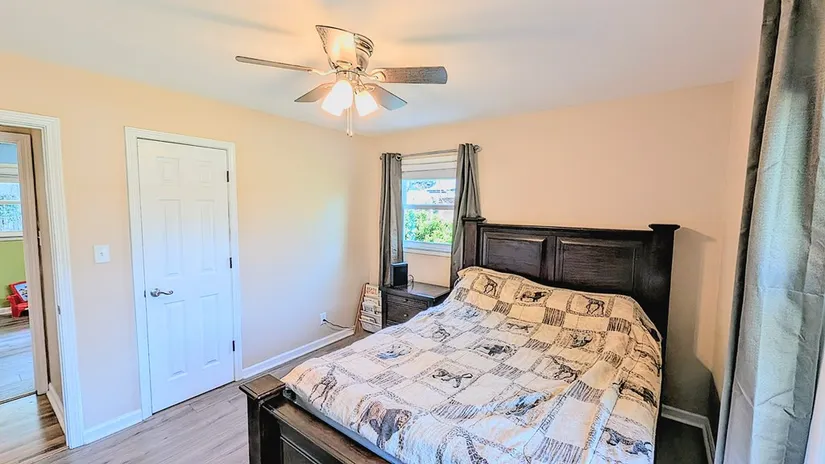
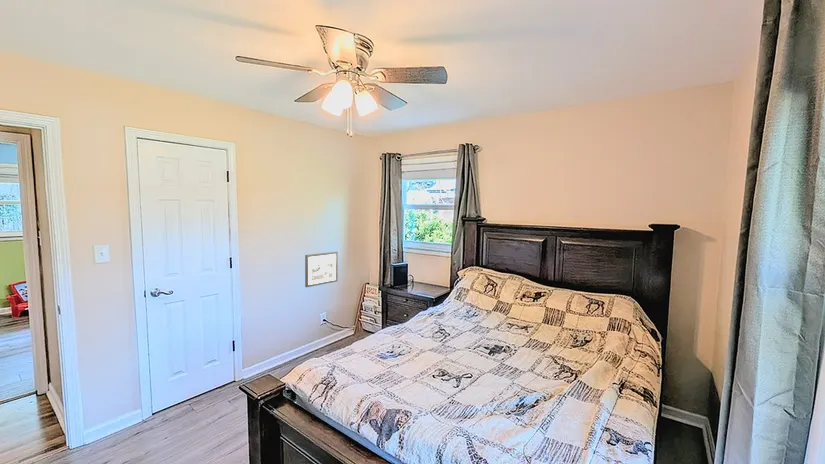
+ picture frame (322, 268)
